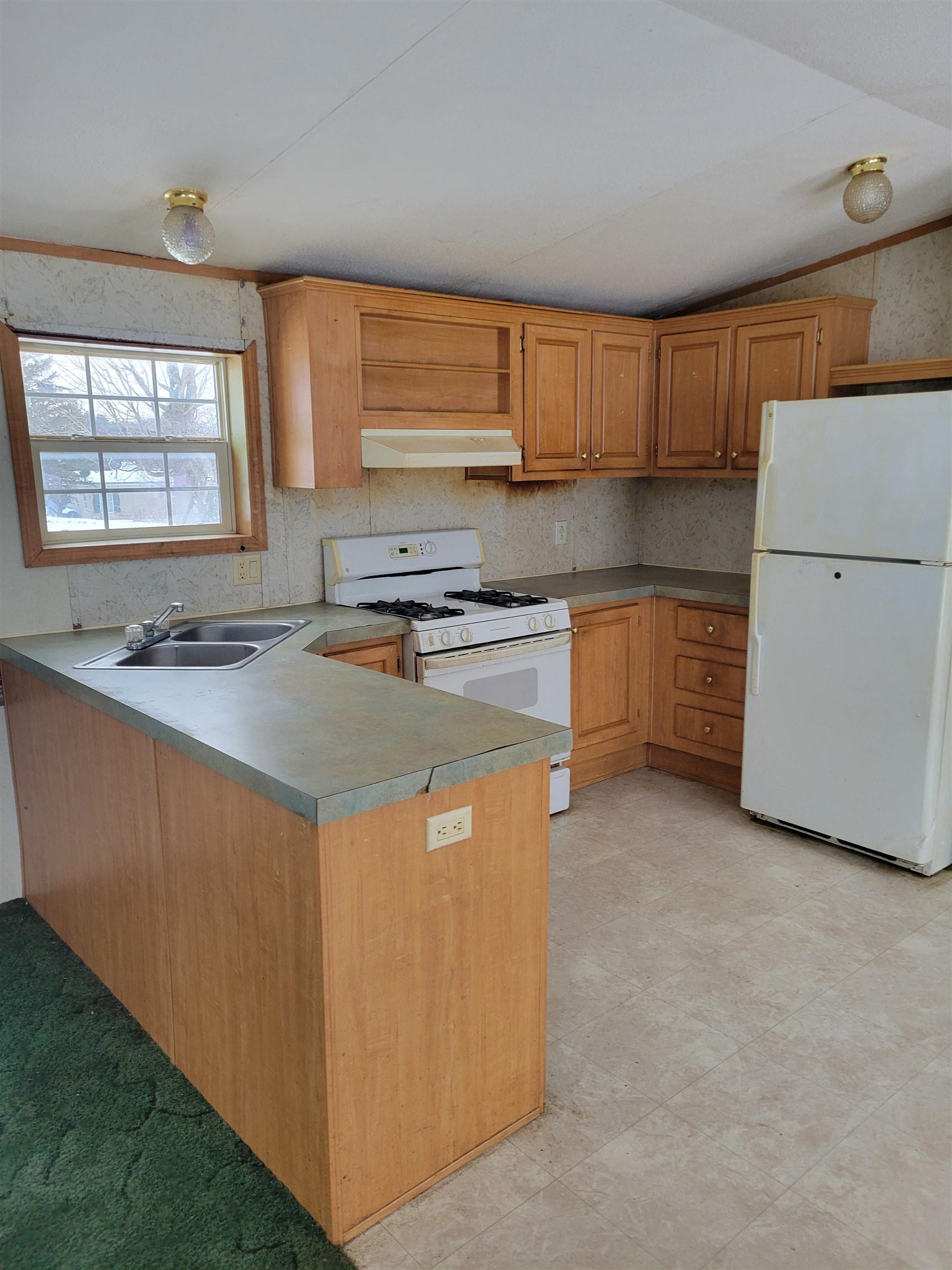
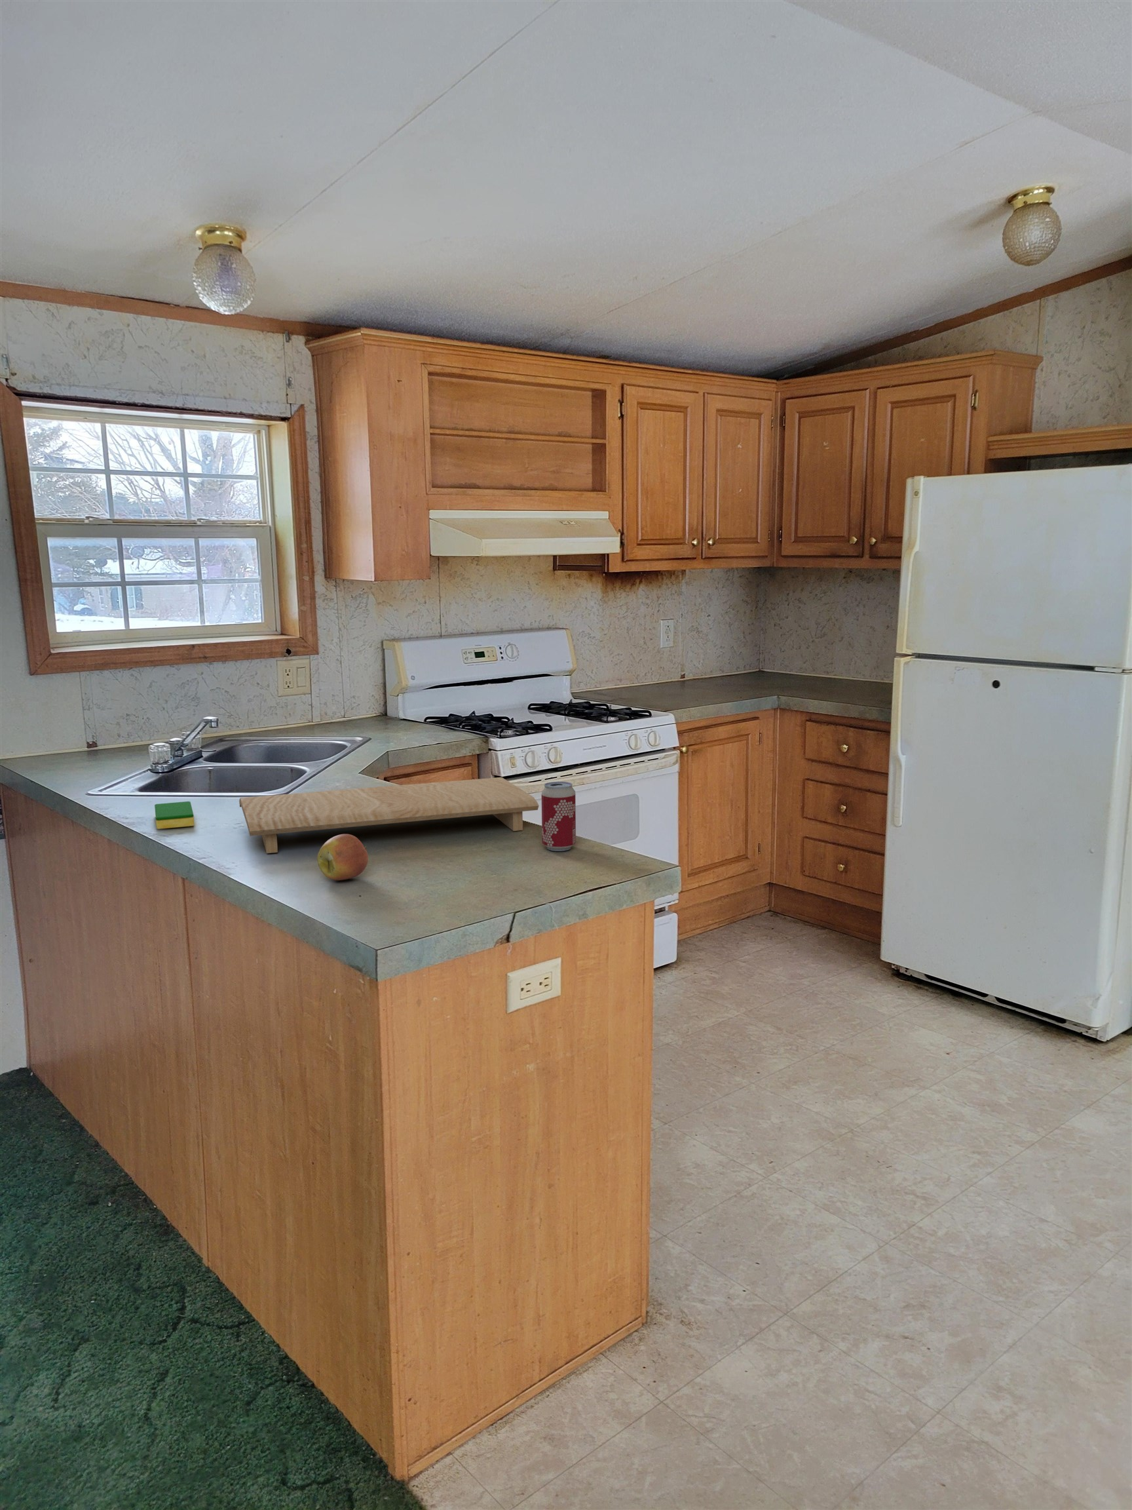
+ beverage can (558, 816)
+ apple (345, 856)
+ dish sponge (174, 814)
+ cutting board (386, 813)
